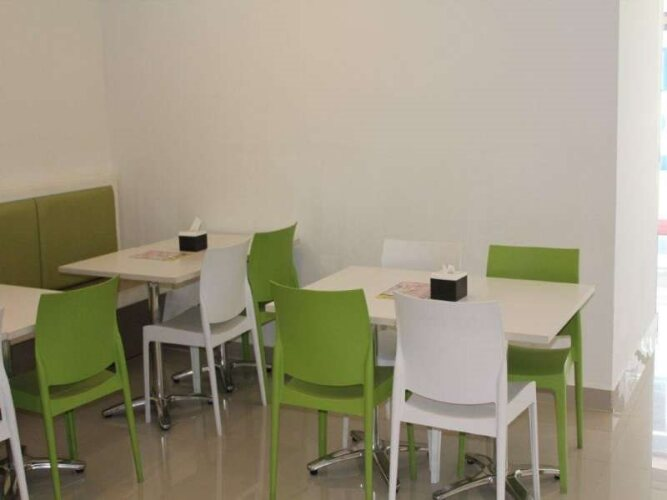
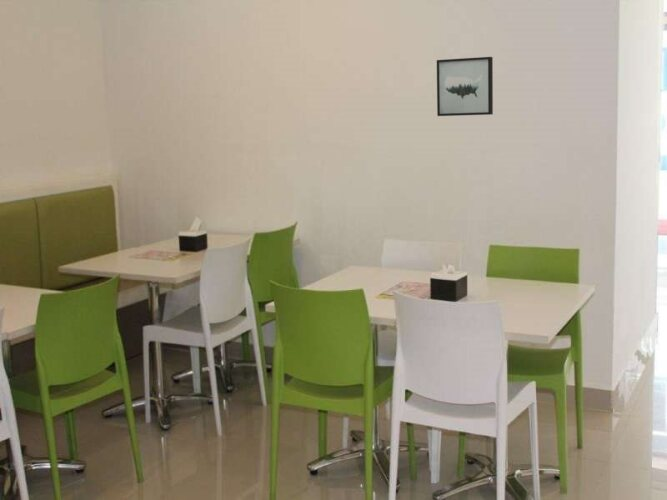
+ wall art (464, 87)
